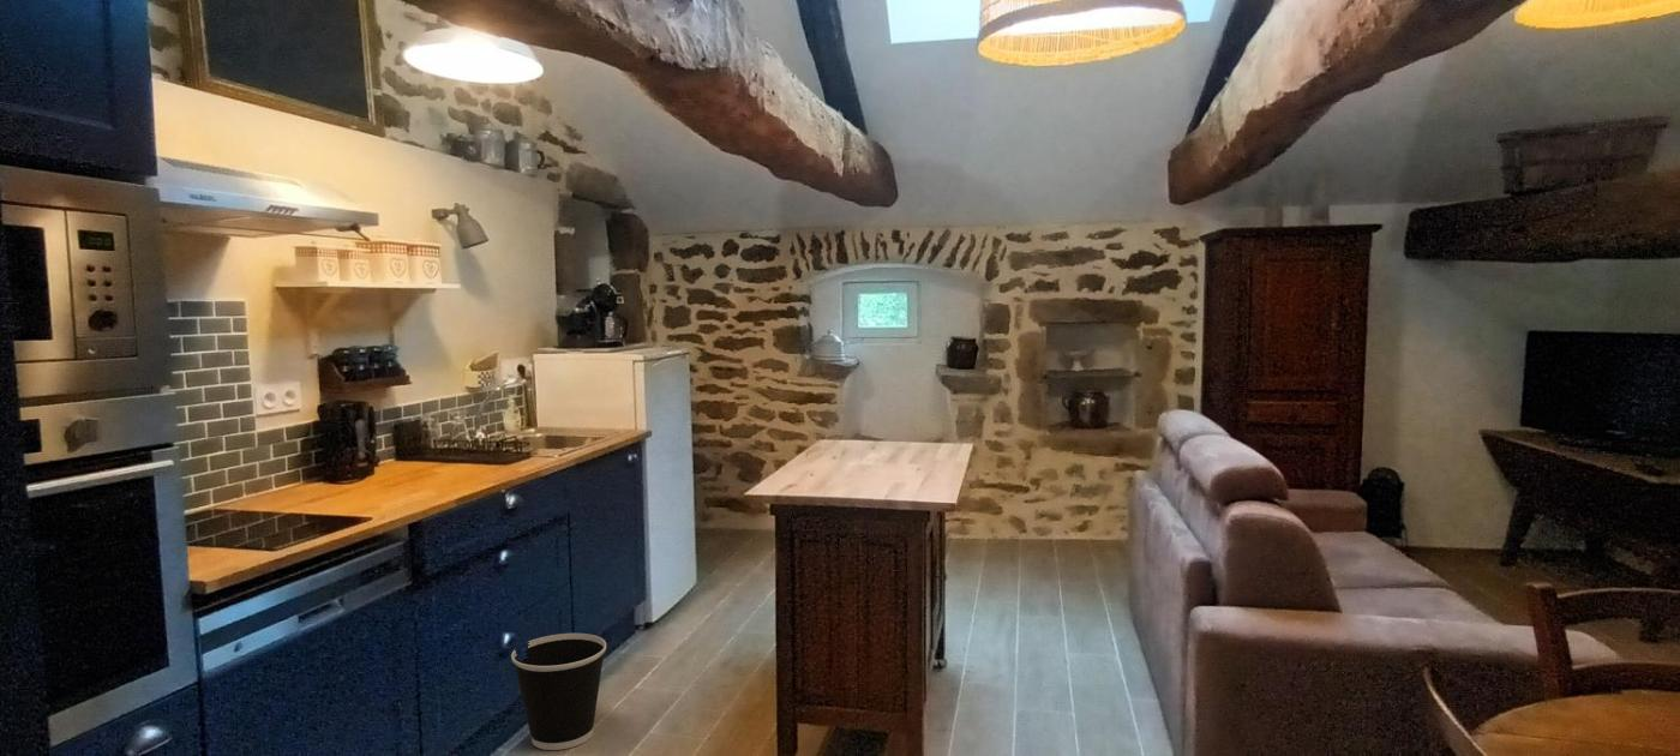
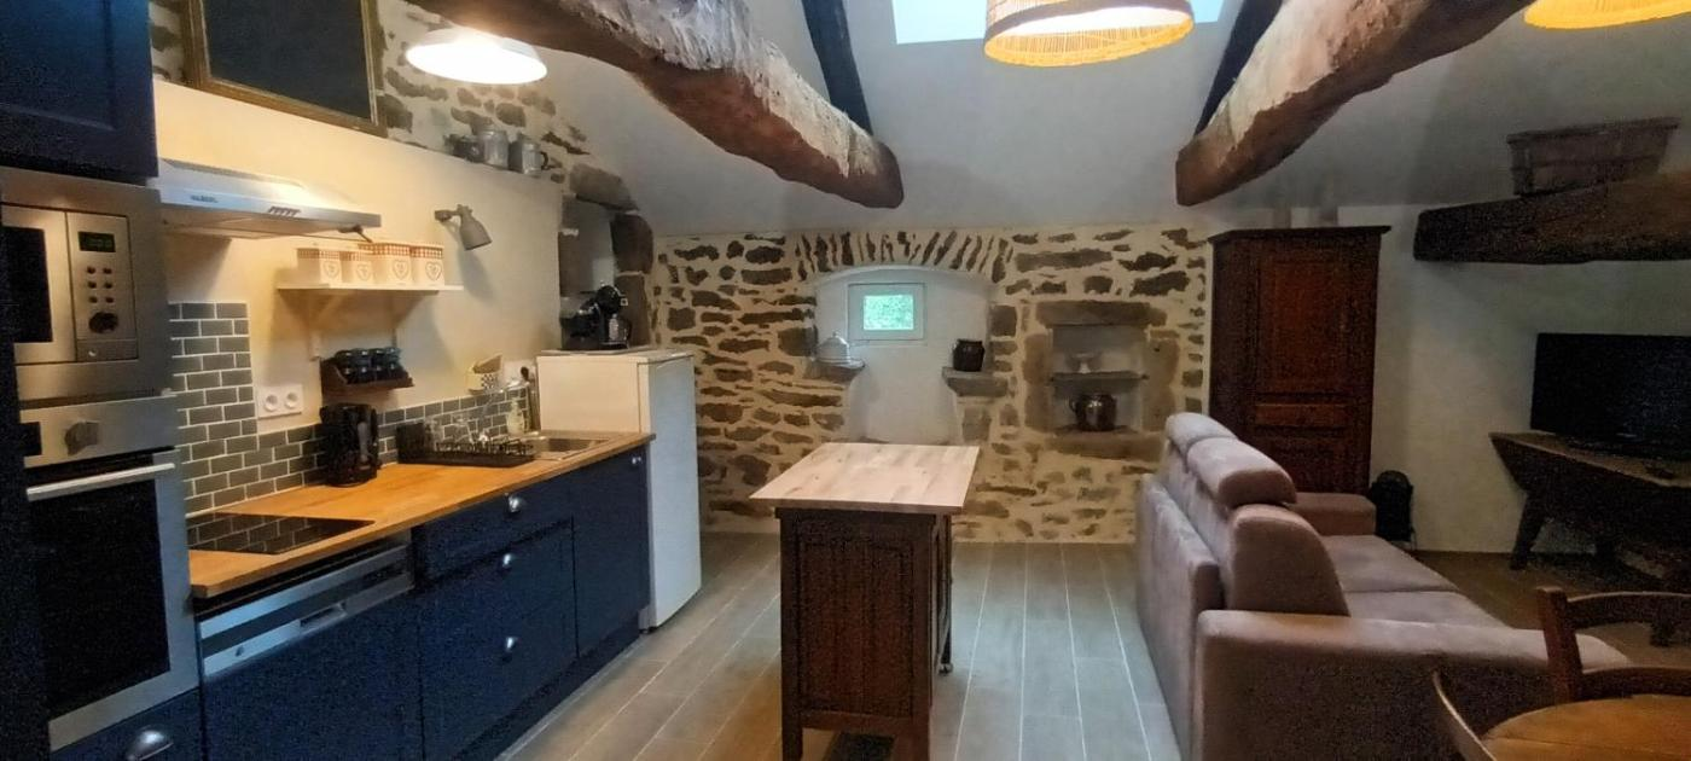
- wastebasket (560, 692)
